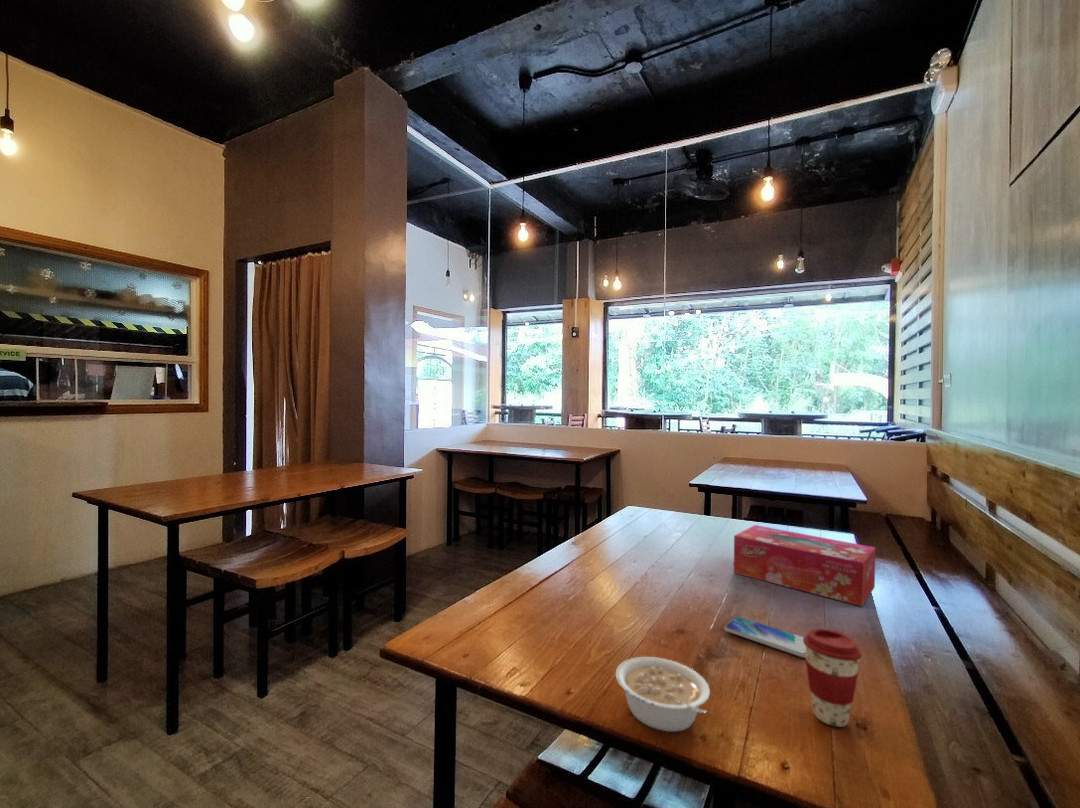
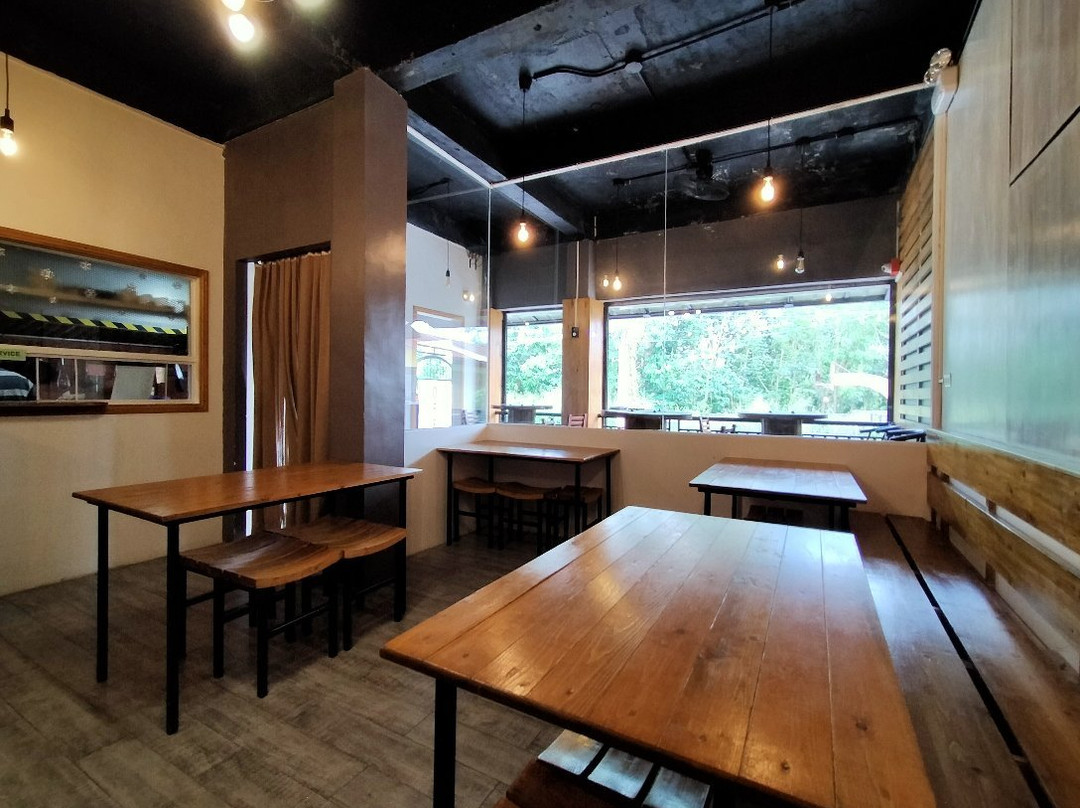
- coffee cup (831, 677)
- smartphone (768, 635)
- legume (664, 694)
- tissue box (801, 560)
